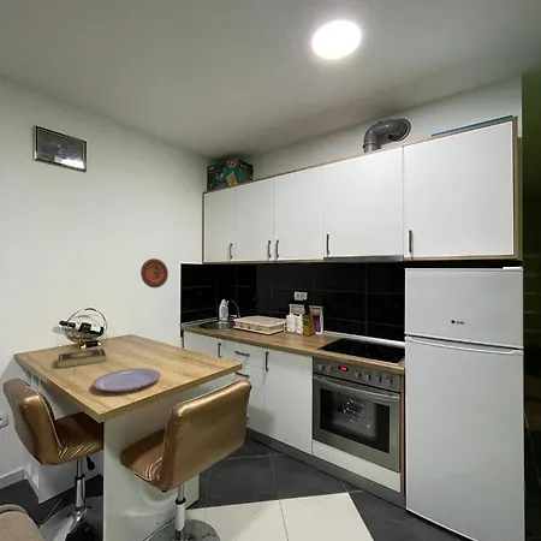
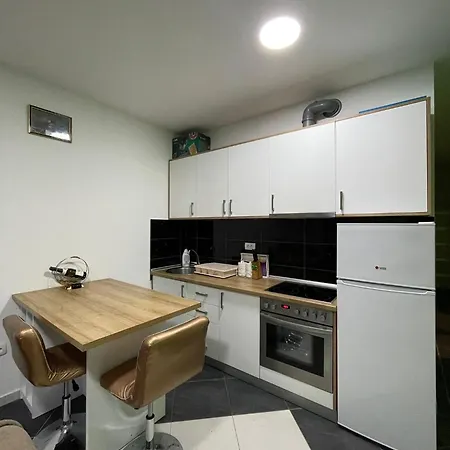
- decorative plate (154, 273)
- book (82, 357)
- plate (127, 380)
